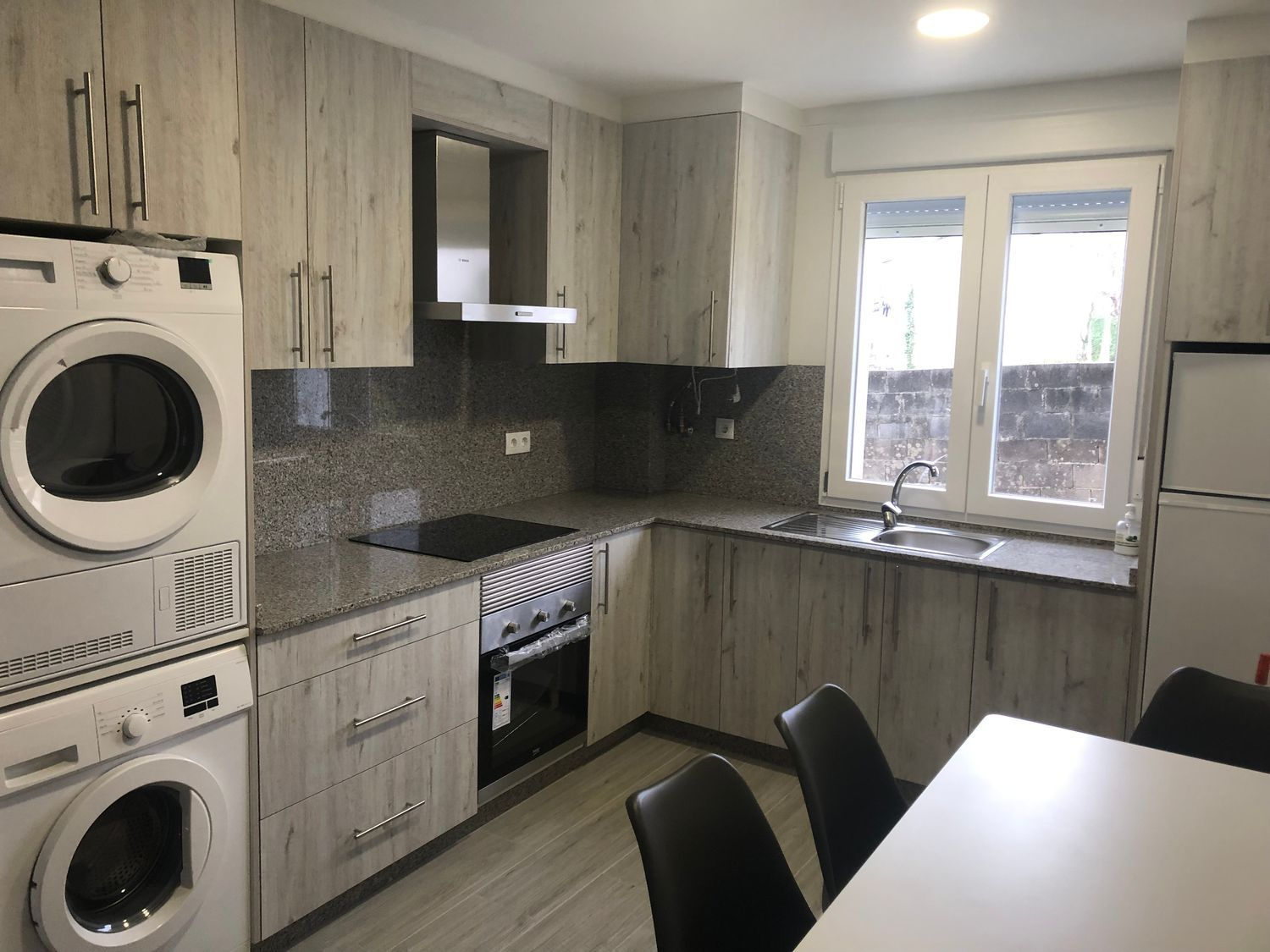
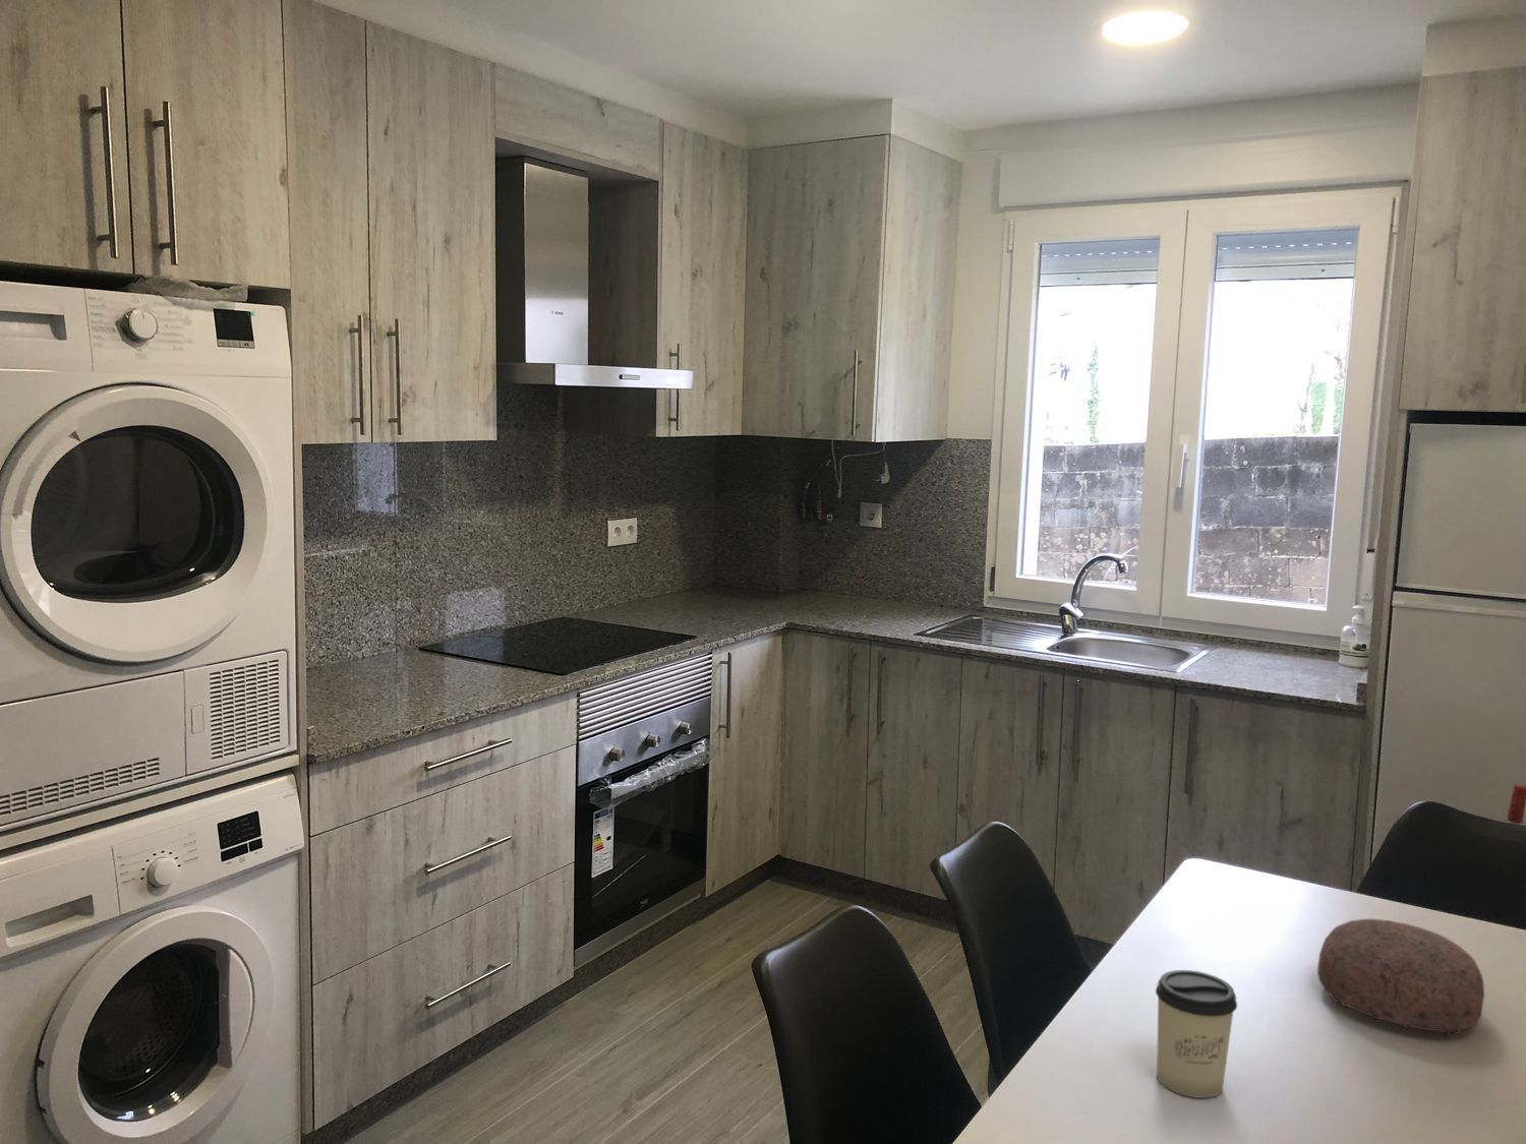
+ decorative bowl (1399, 969)
+ cup (1192, 1033)
